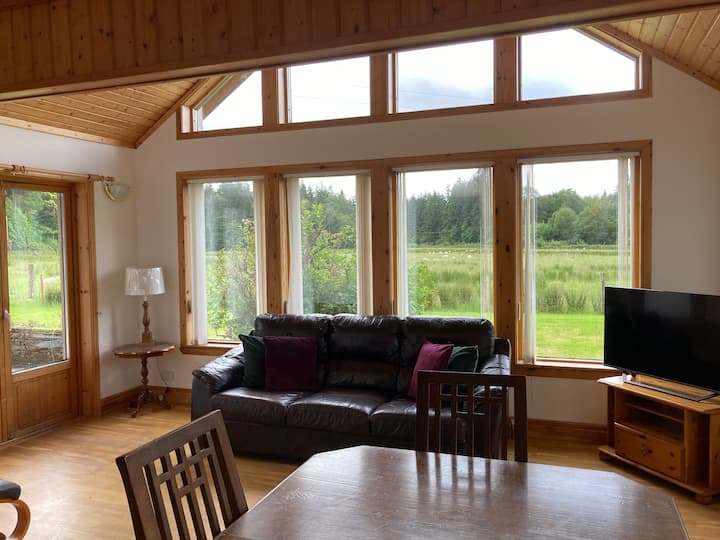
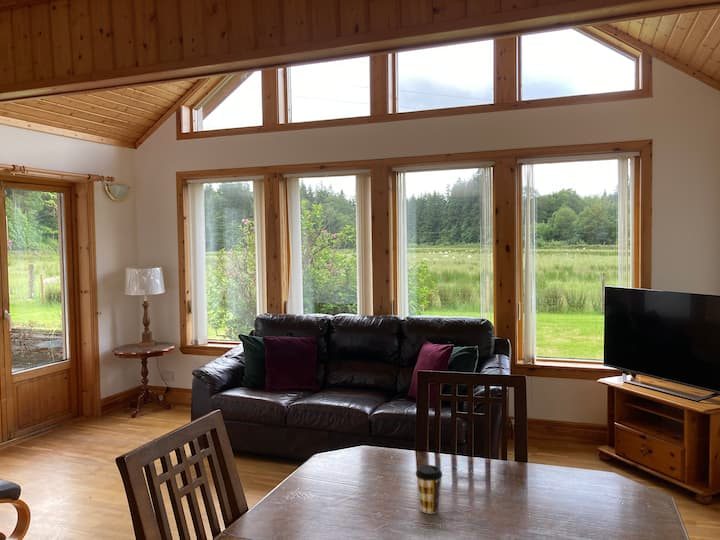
+ coffee cup (429, 489)
